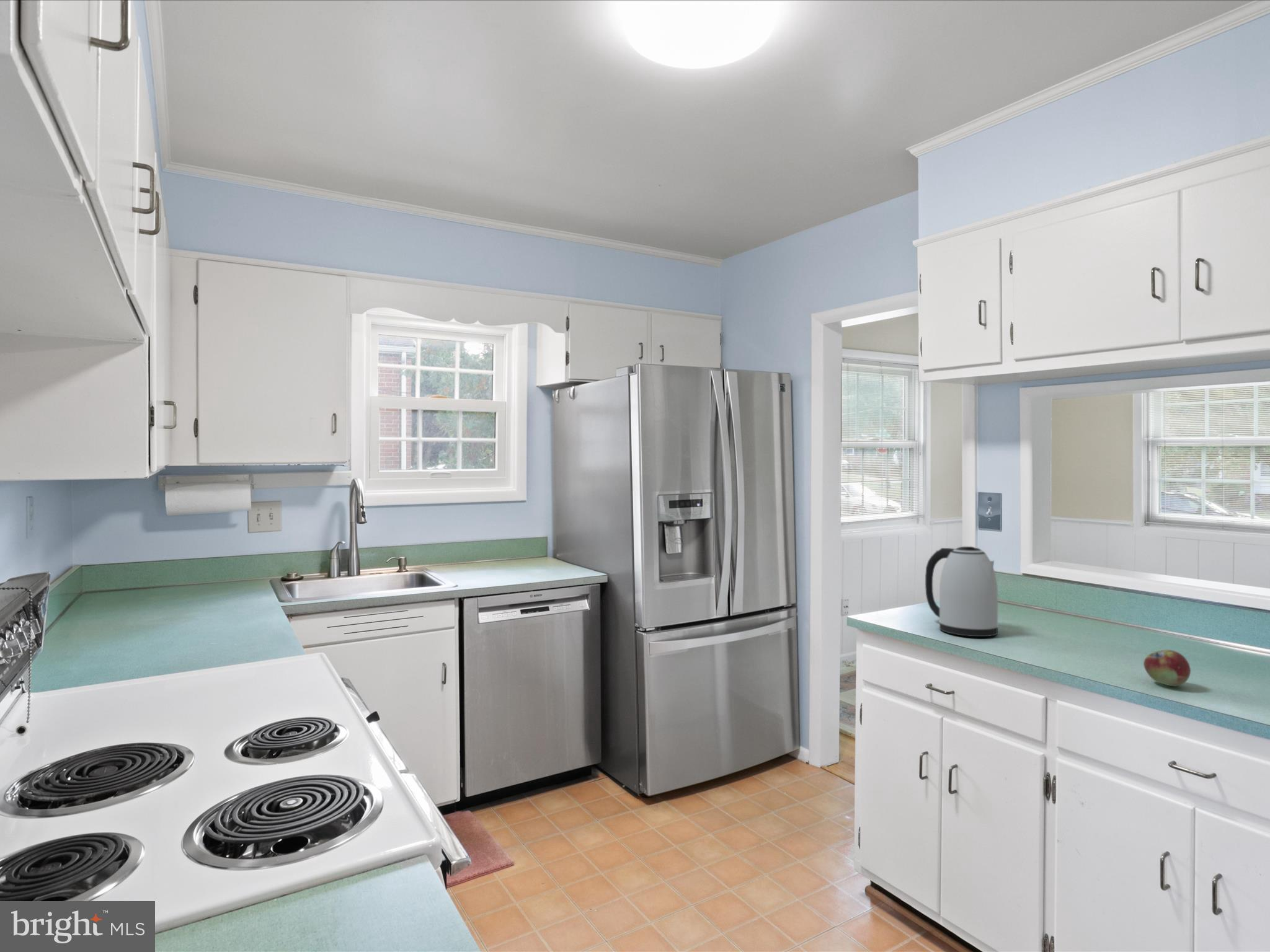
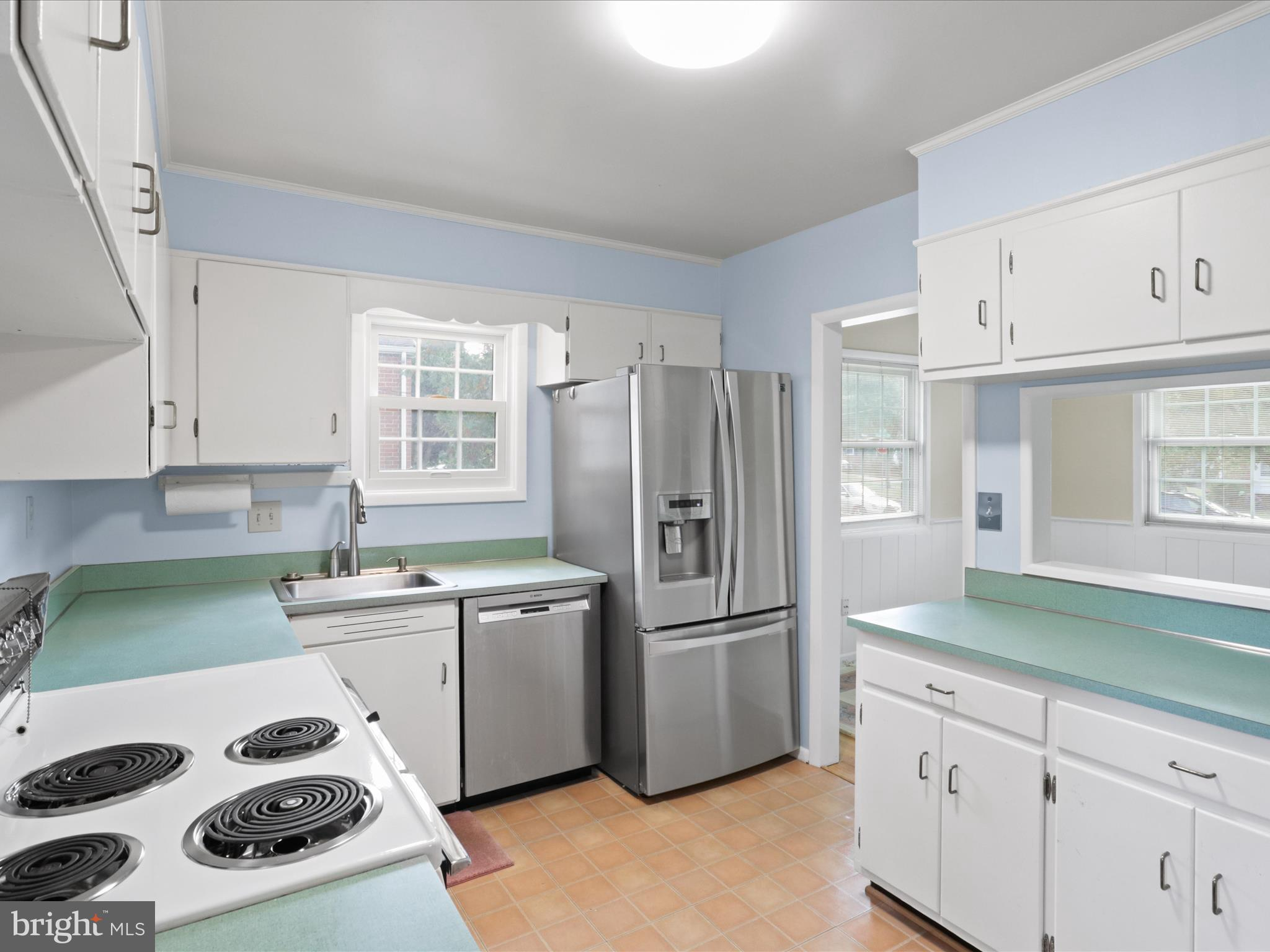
- kettle (959, 587)
- fruit (1166, 667)
